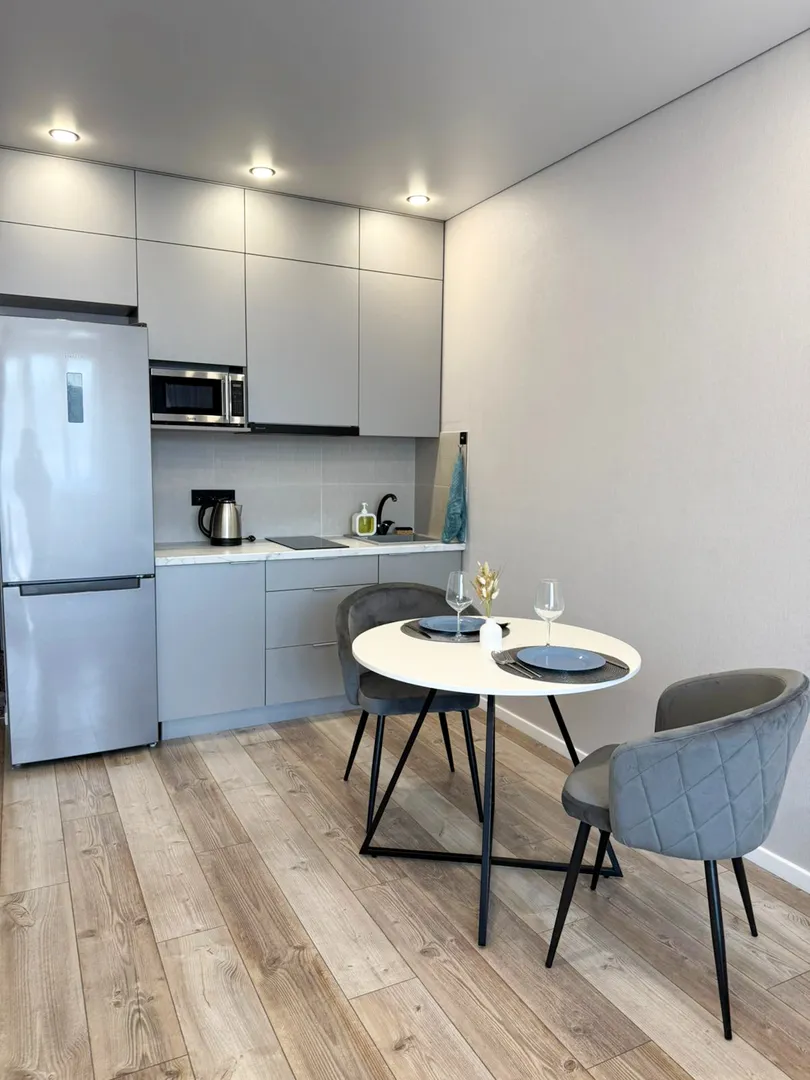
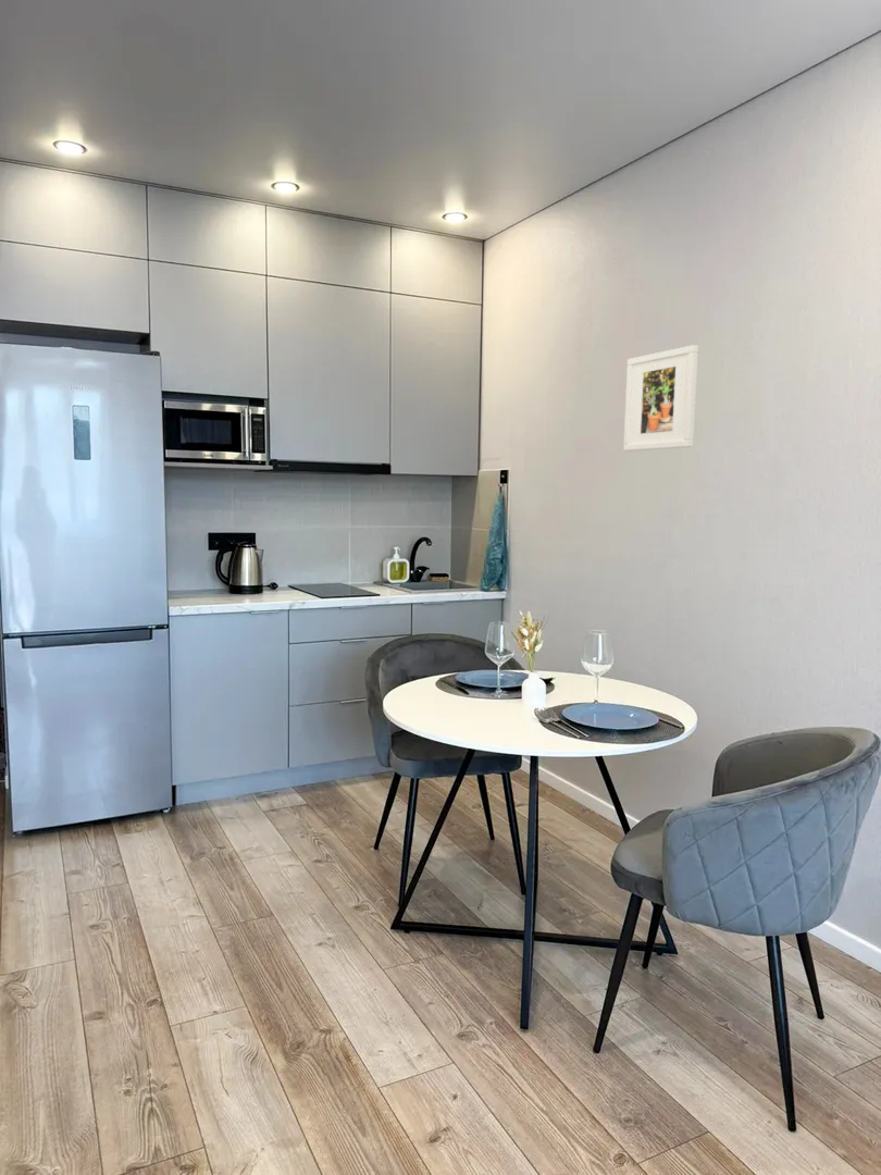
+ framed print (658, 400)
